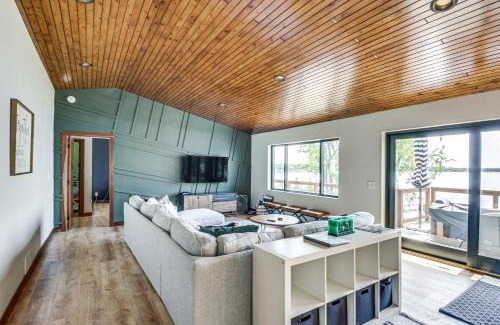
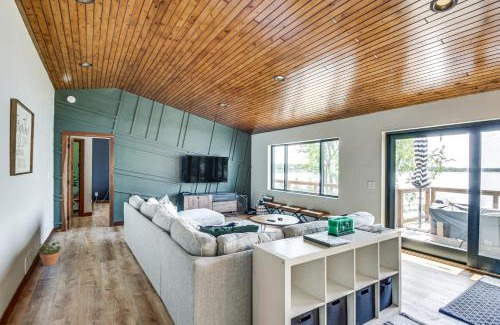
+ potted plant (49, 252)
